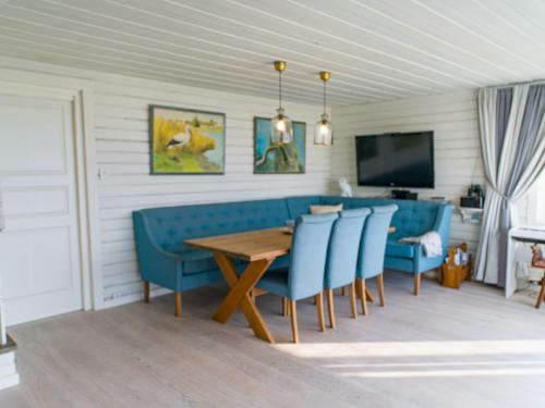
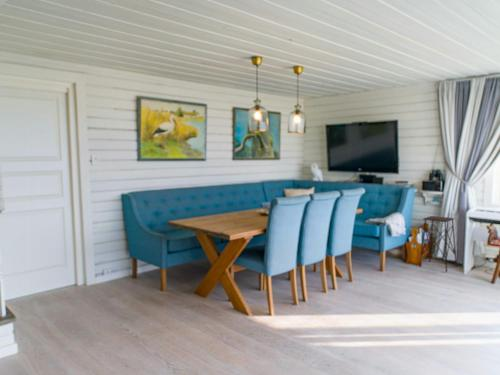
+ side table (438, 242)
